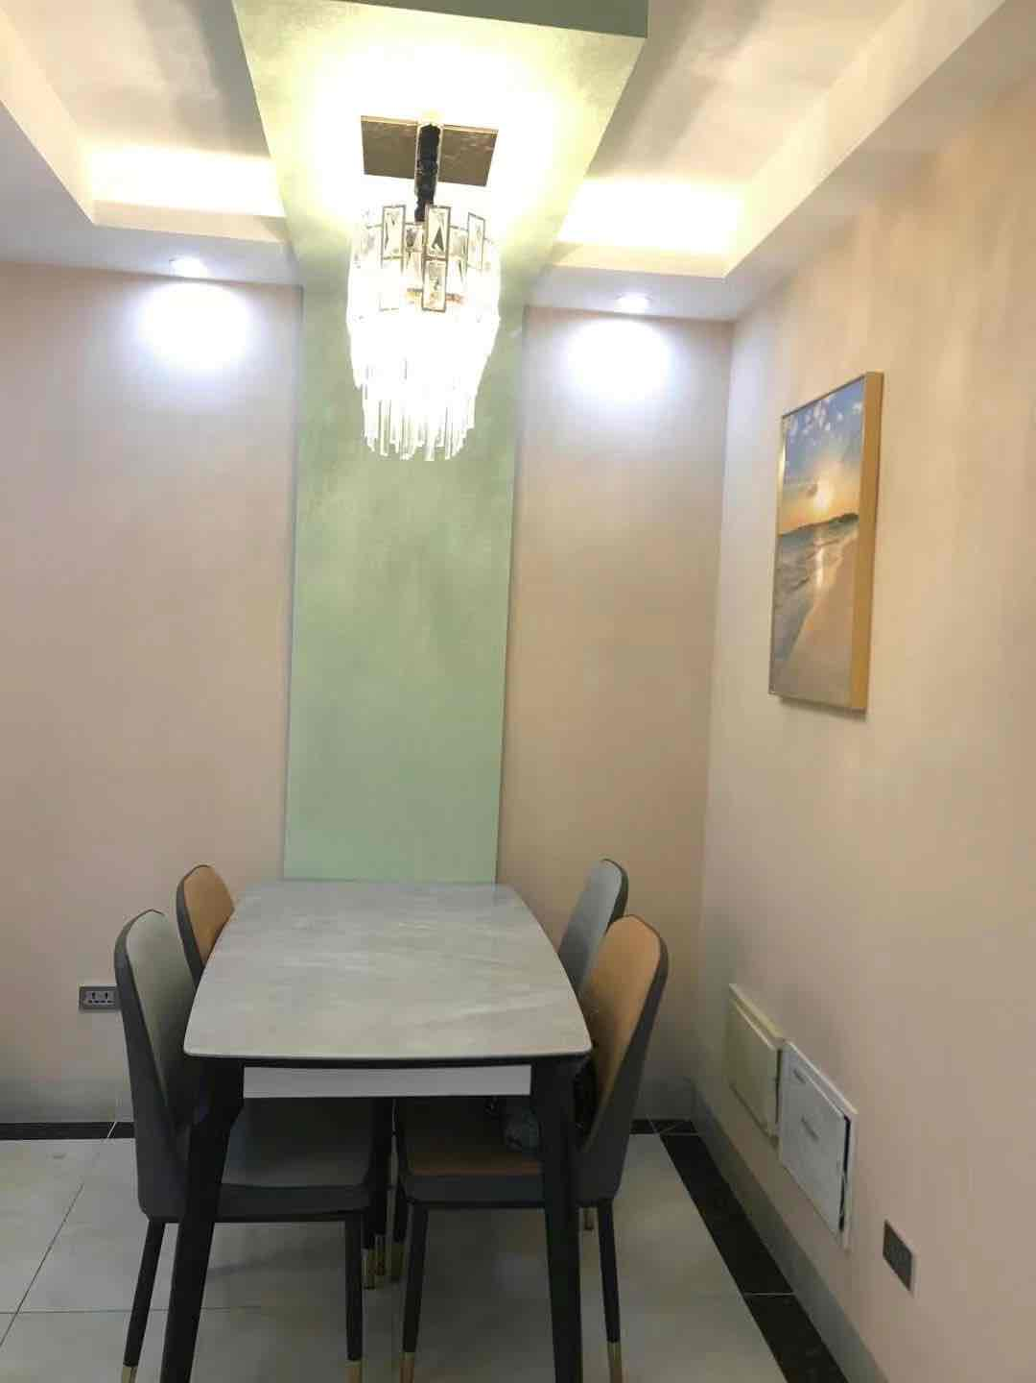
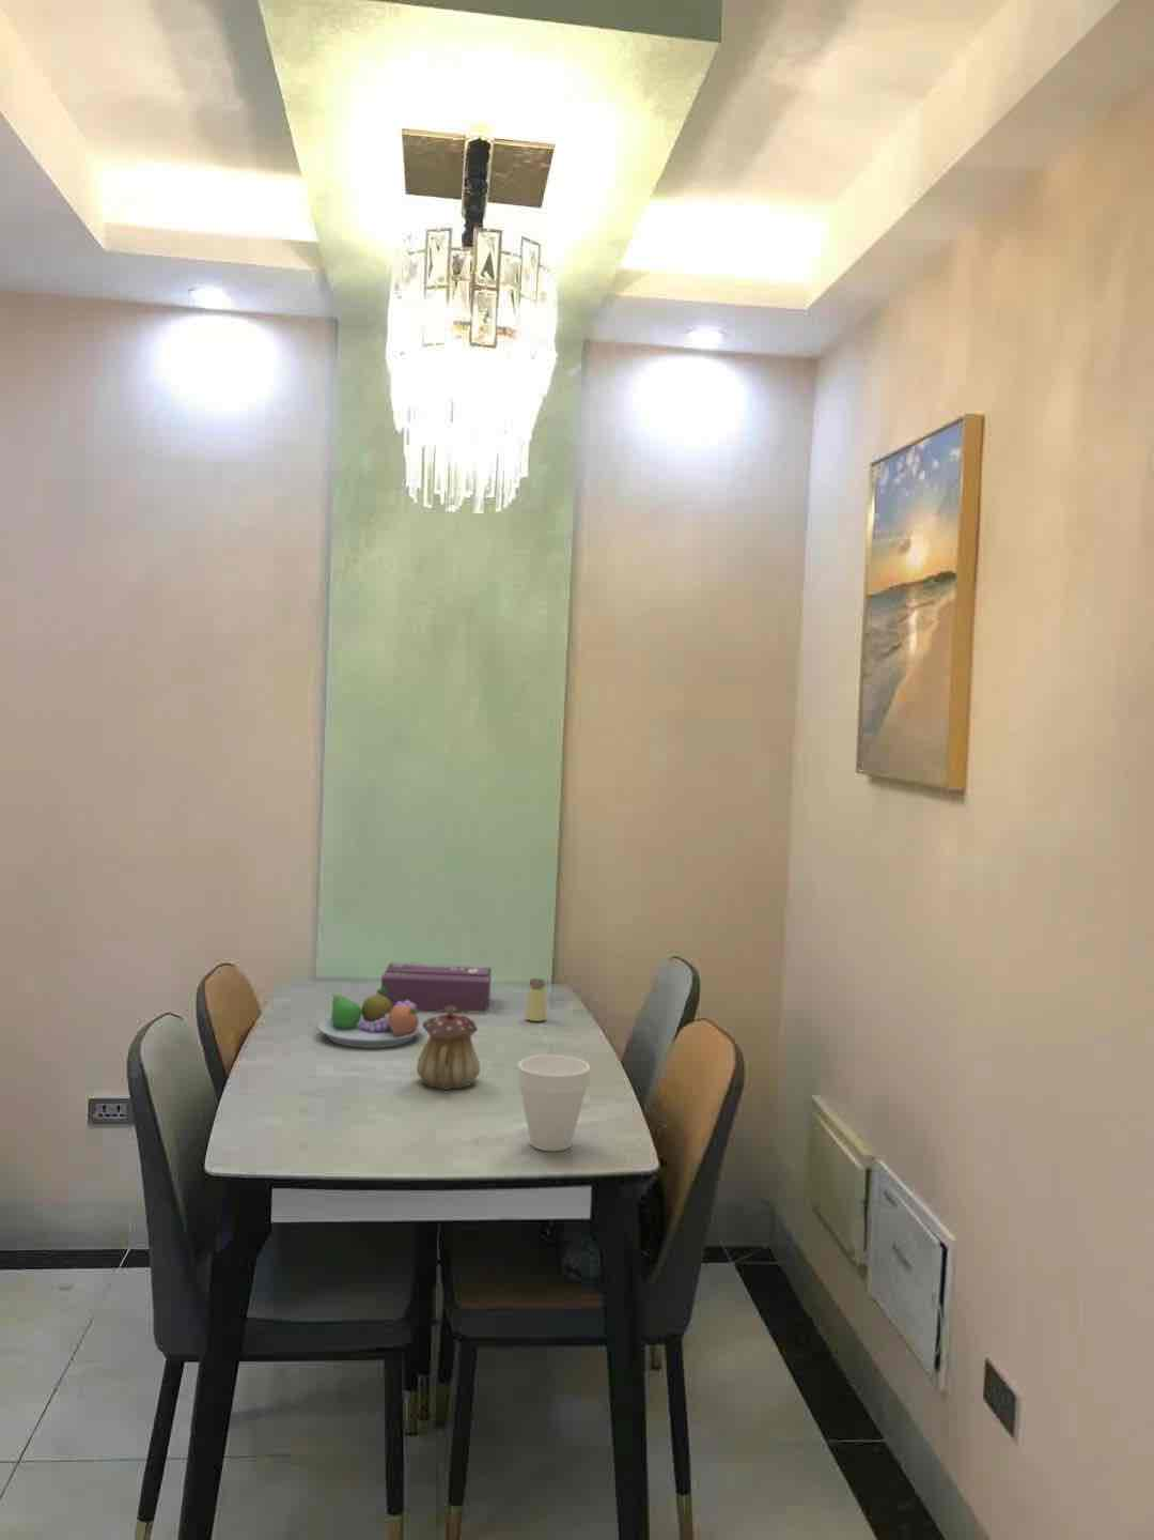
+ cup (553, 1103)
+ saltshaker (537, 999)
+ teapot (447, 1044)
+ tissue box (438, 986)
+ fruit bowl (370, 1015)
